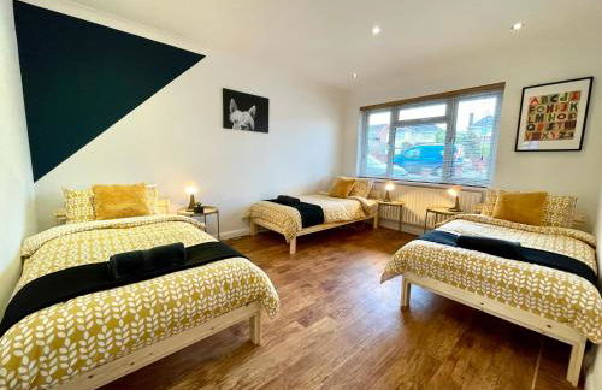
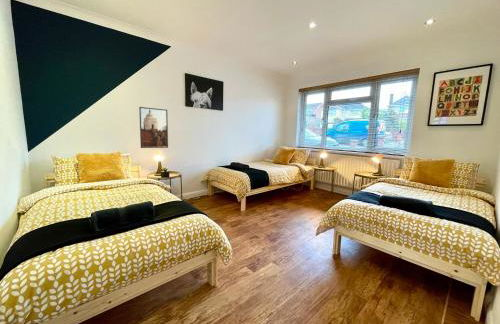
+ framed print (154, 128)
